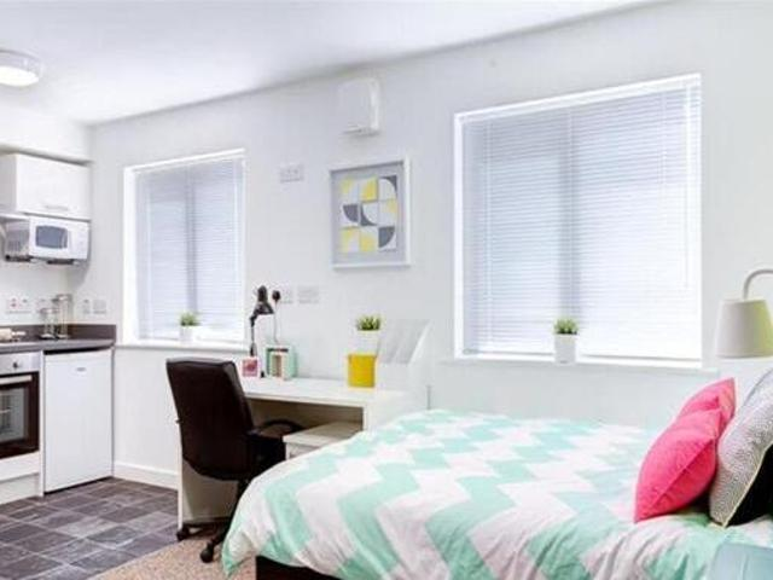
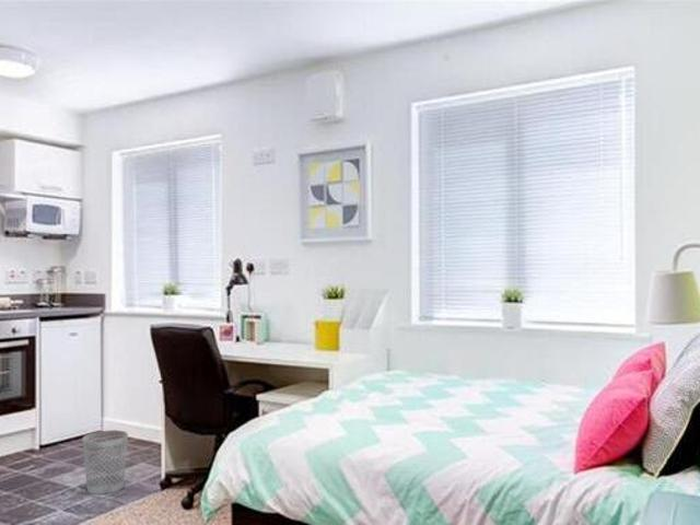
+ wastebasket (105, 462)
